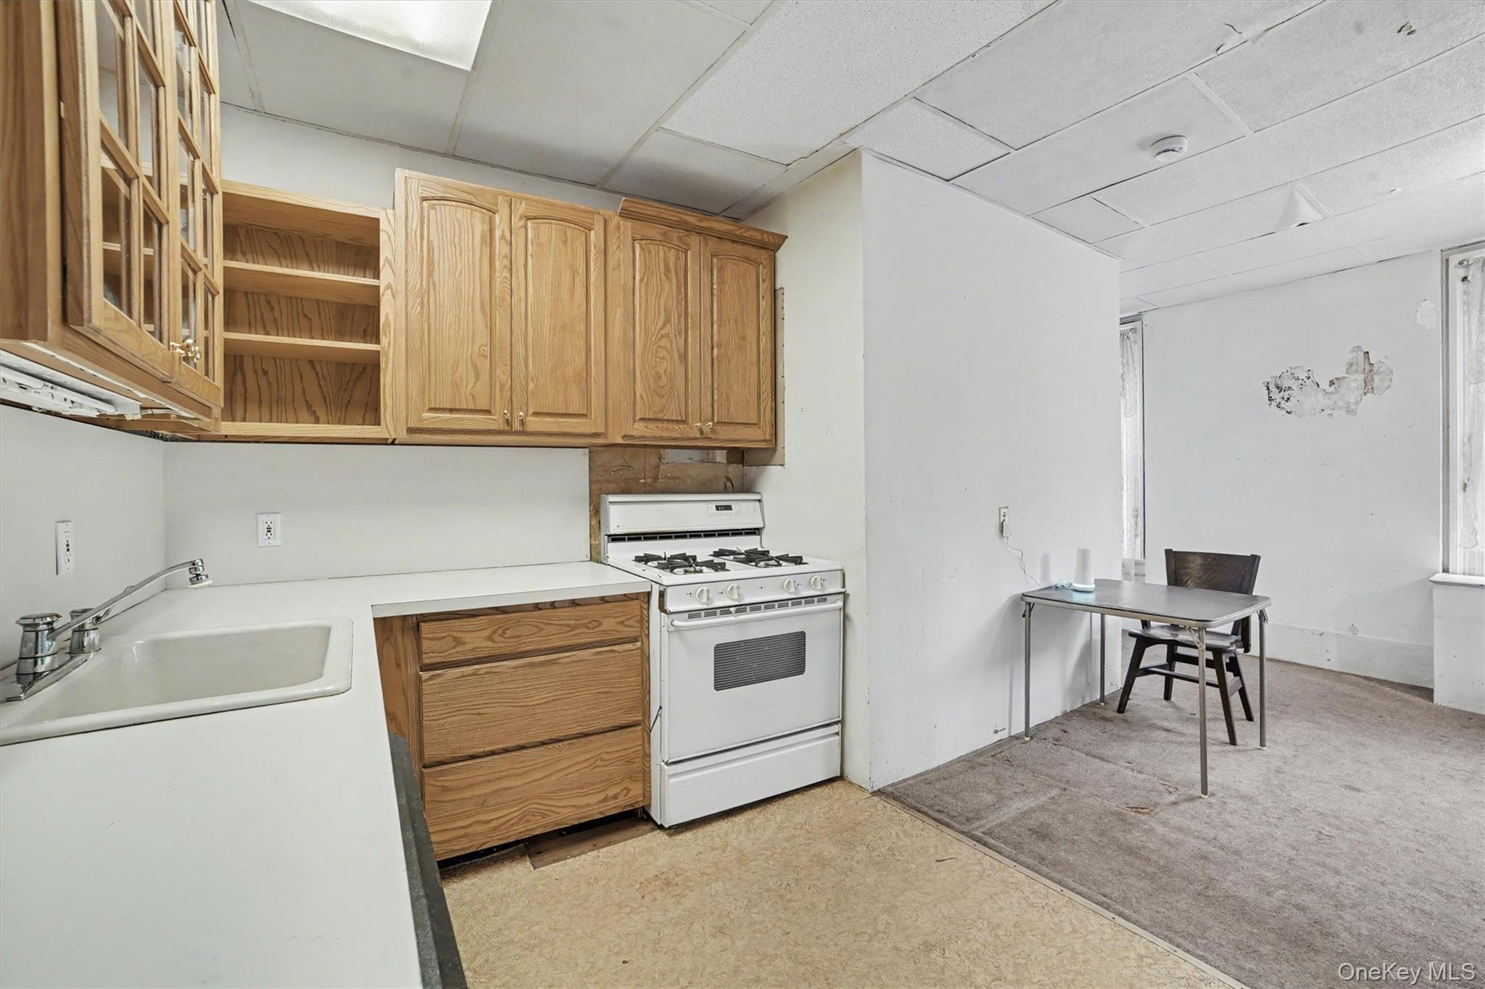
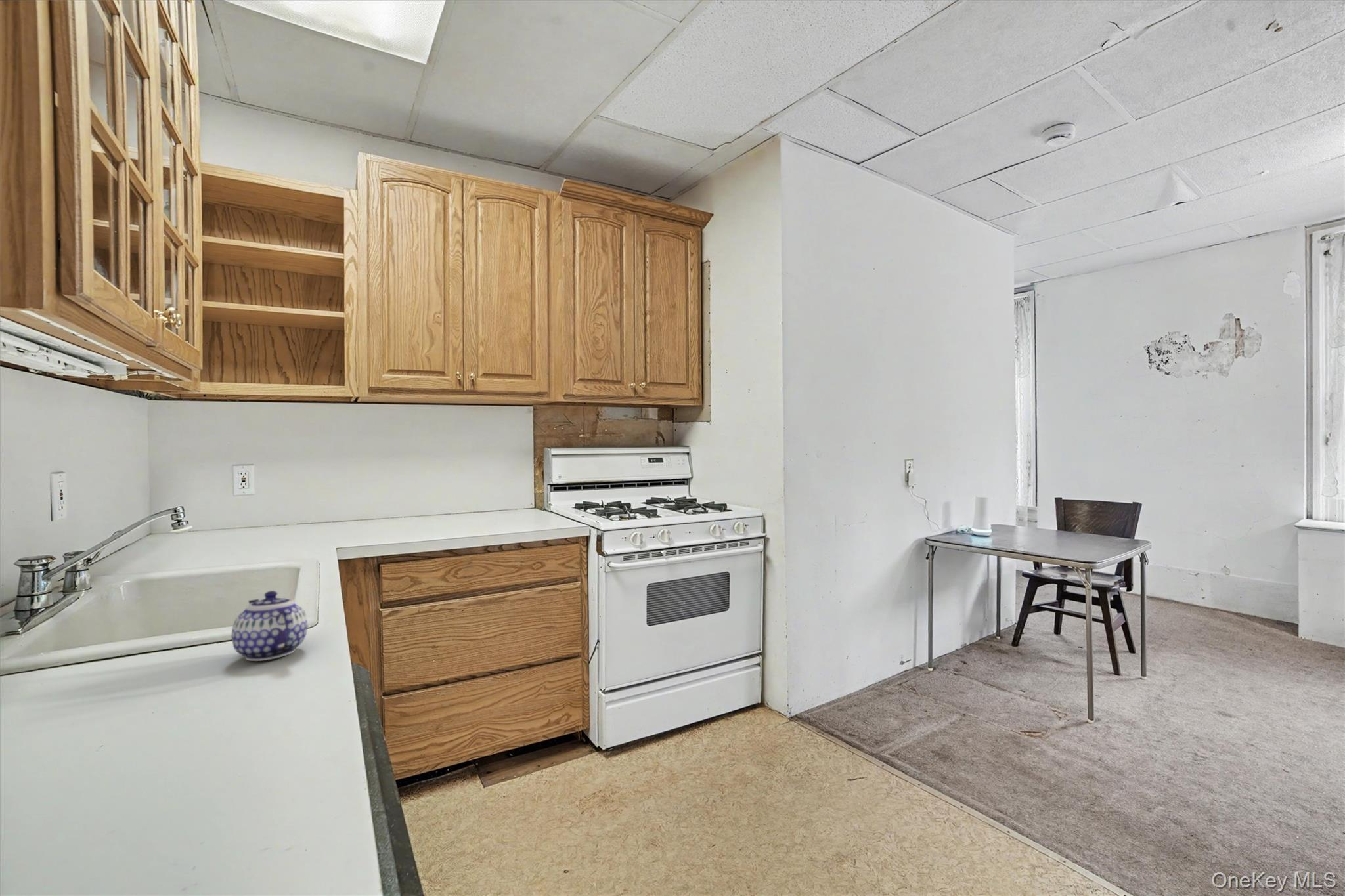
+ teapot (271, 623)
